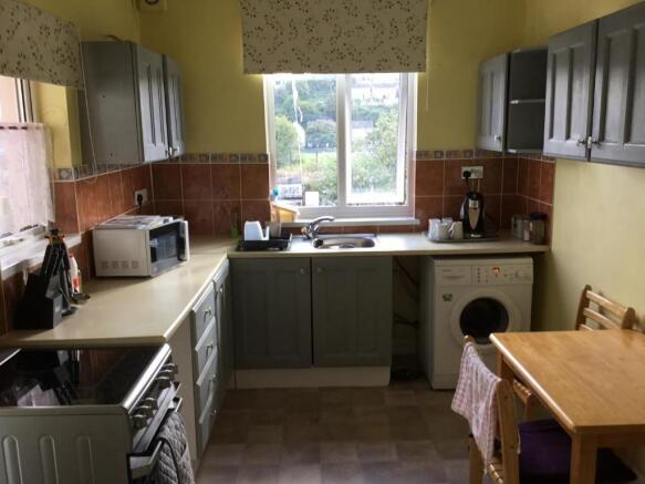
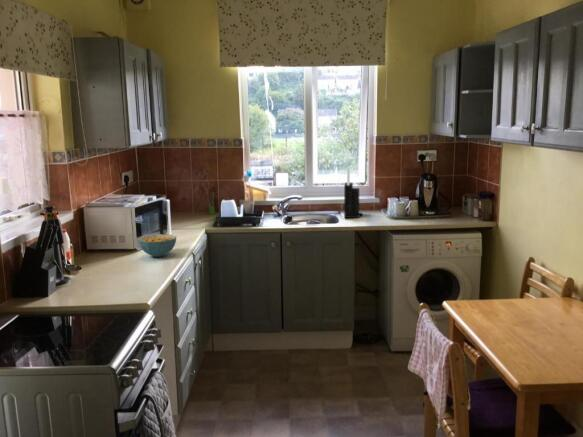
+ cereal bowl (157, 246)
+ knife block (353, 192)
